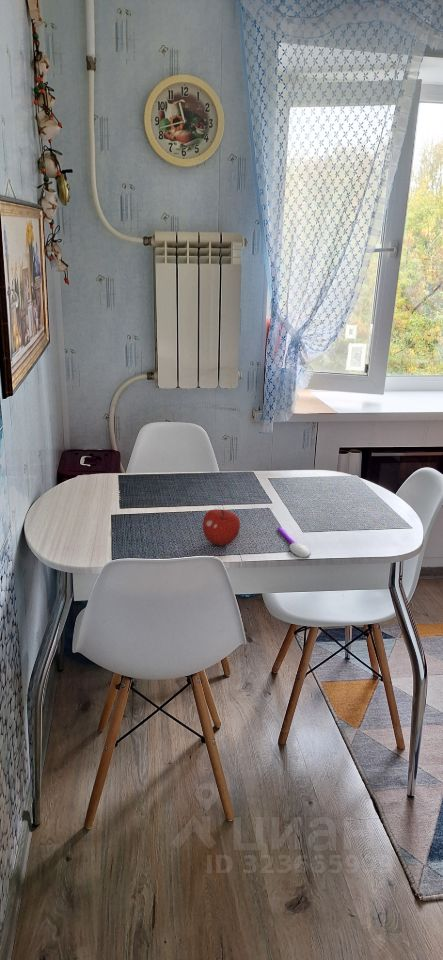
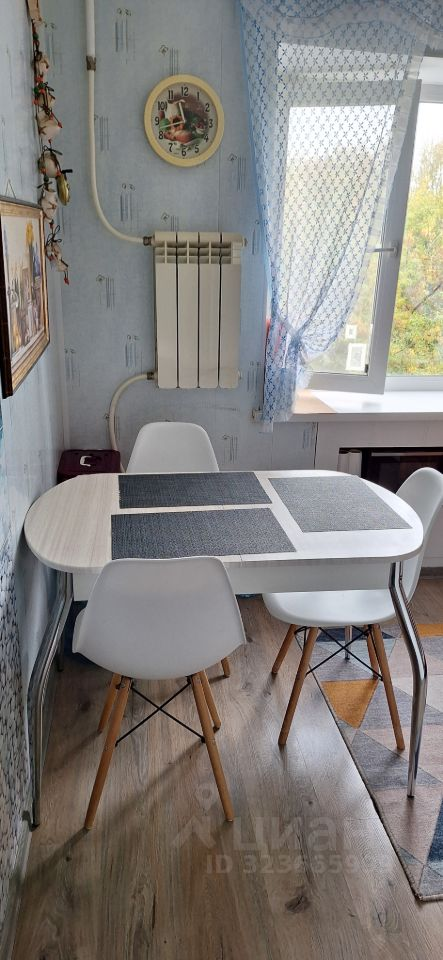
- fruit (221, 525)
- spoon (291, 540)
